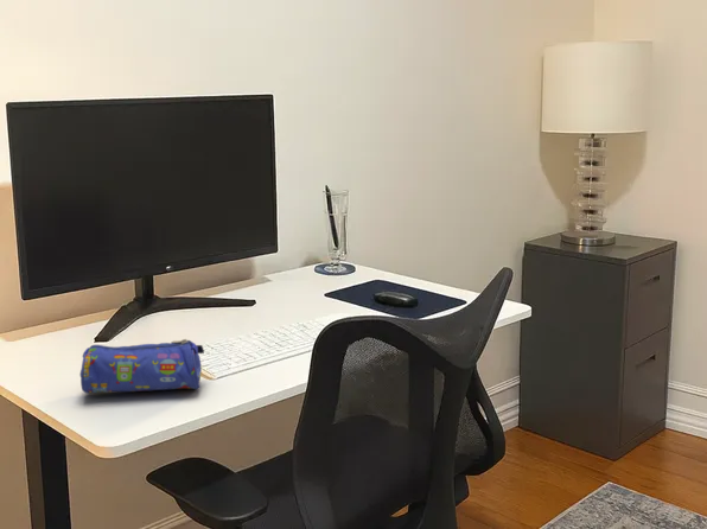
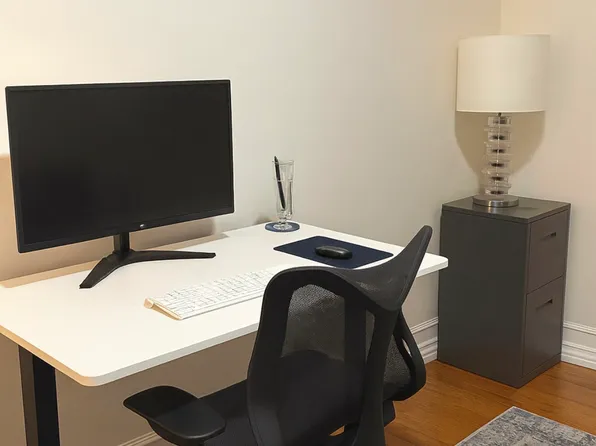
- pencil case (142, 365)
